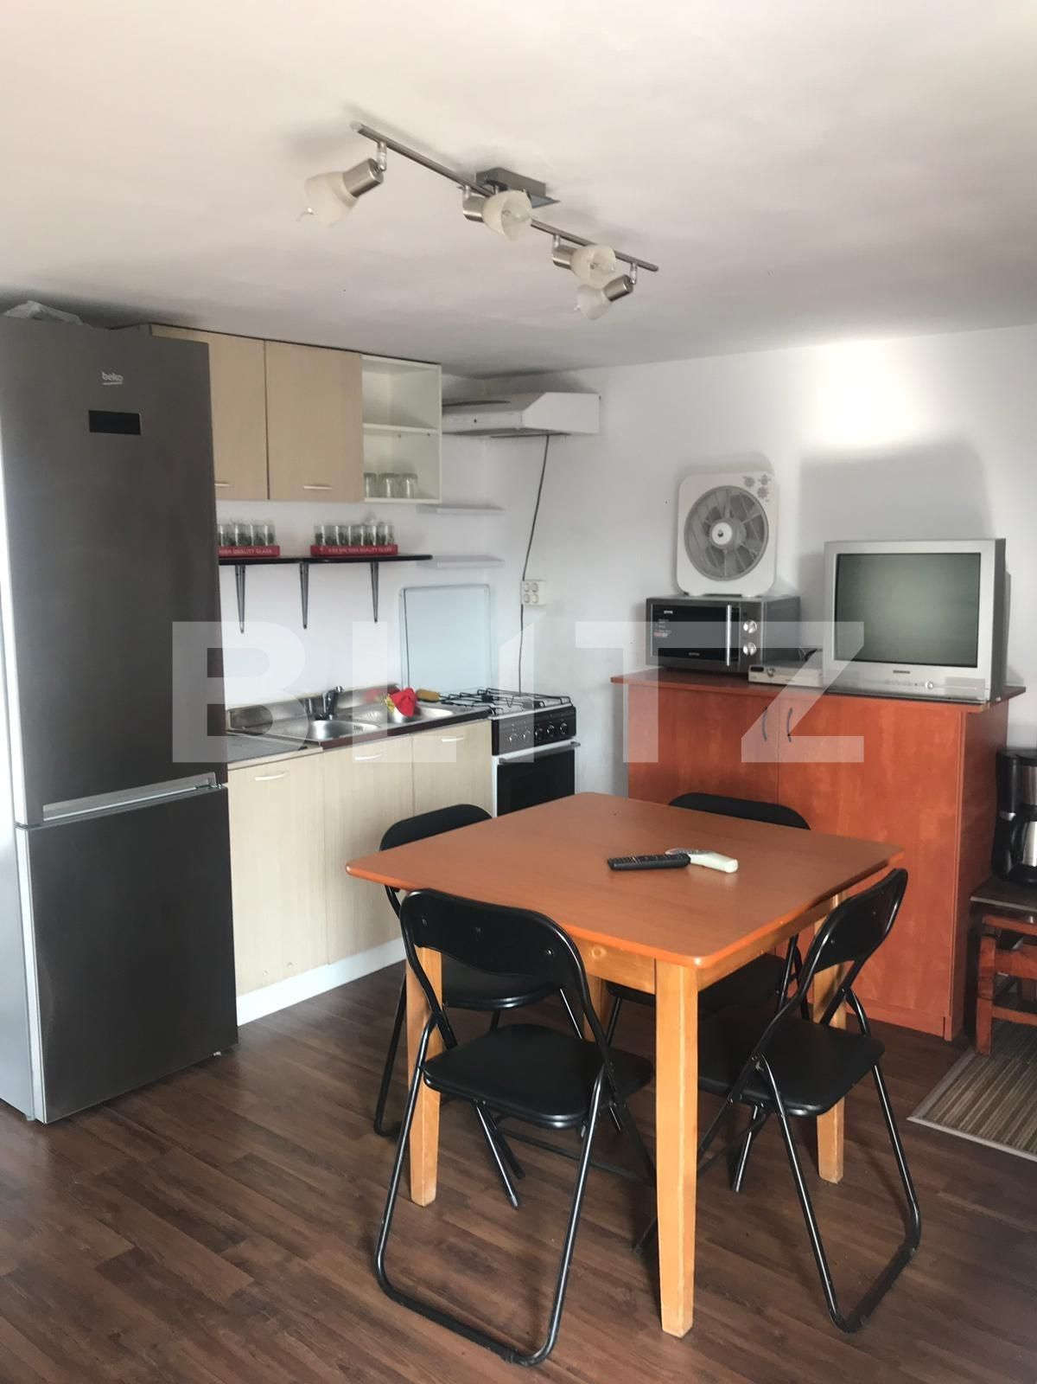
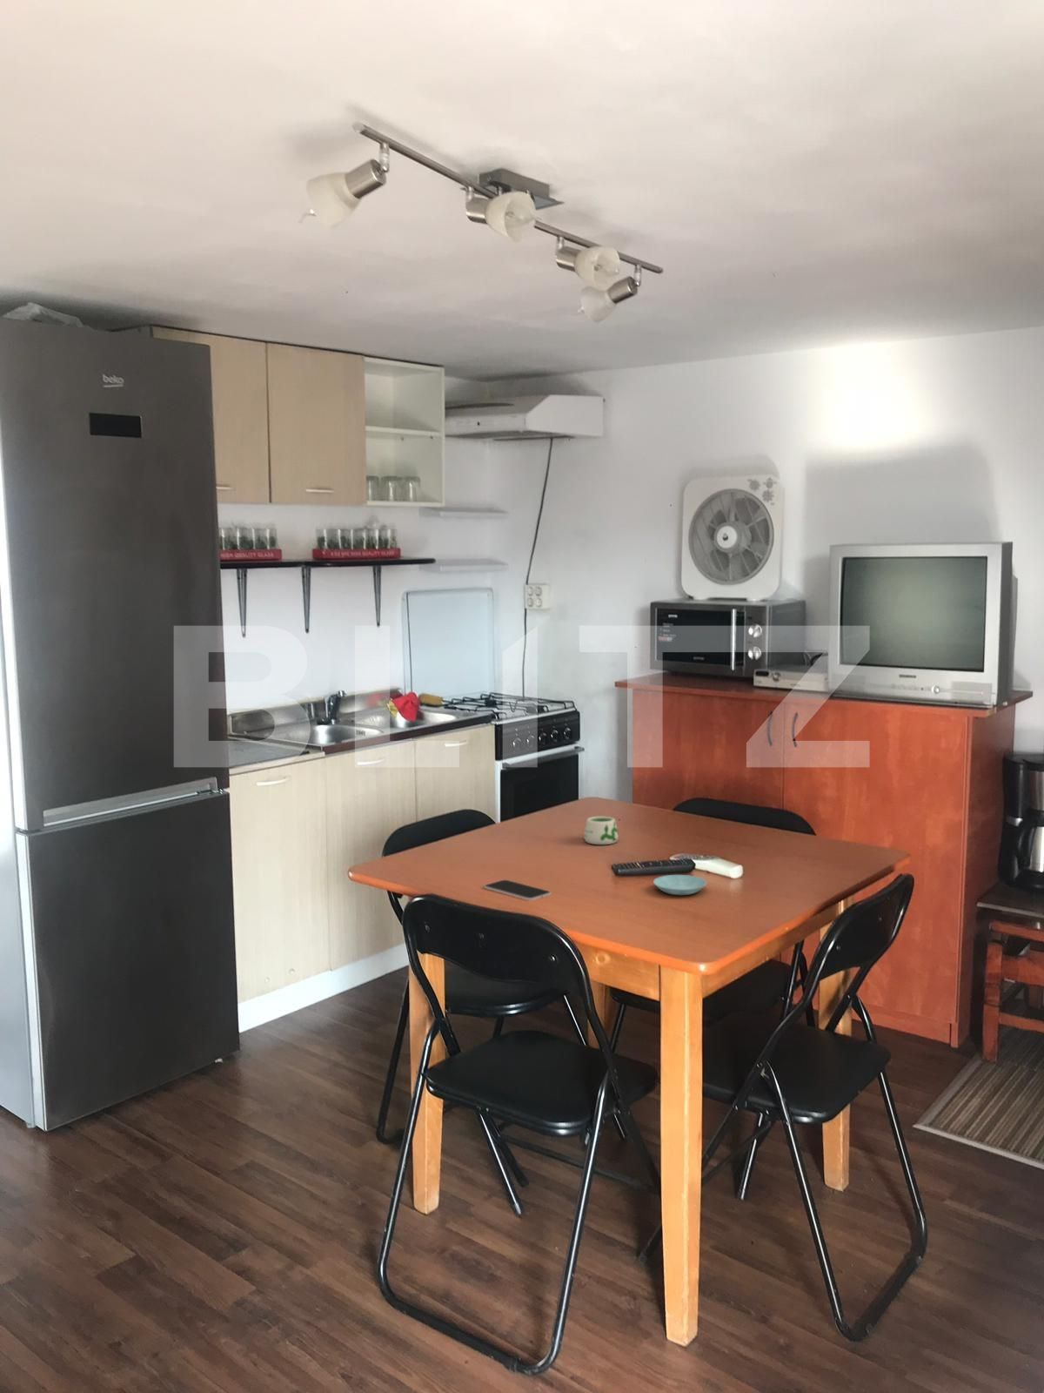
+ mug (601, 829)
+ saucer (680, 886)
+ smartphone (517, 890)
